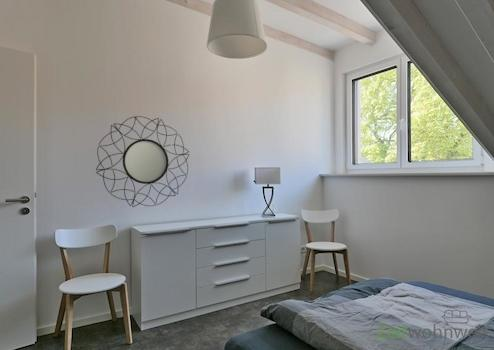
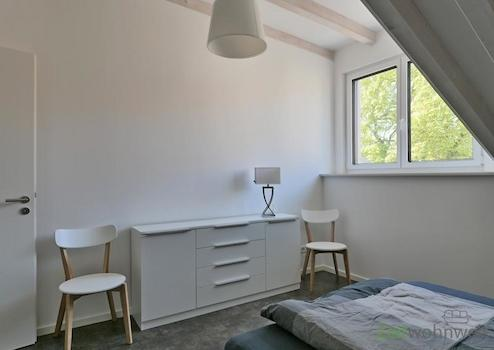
- home mirror (146, 161)
